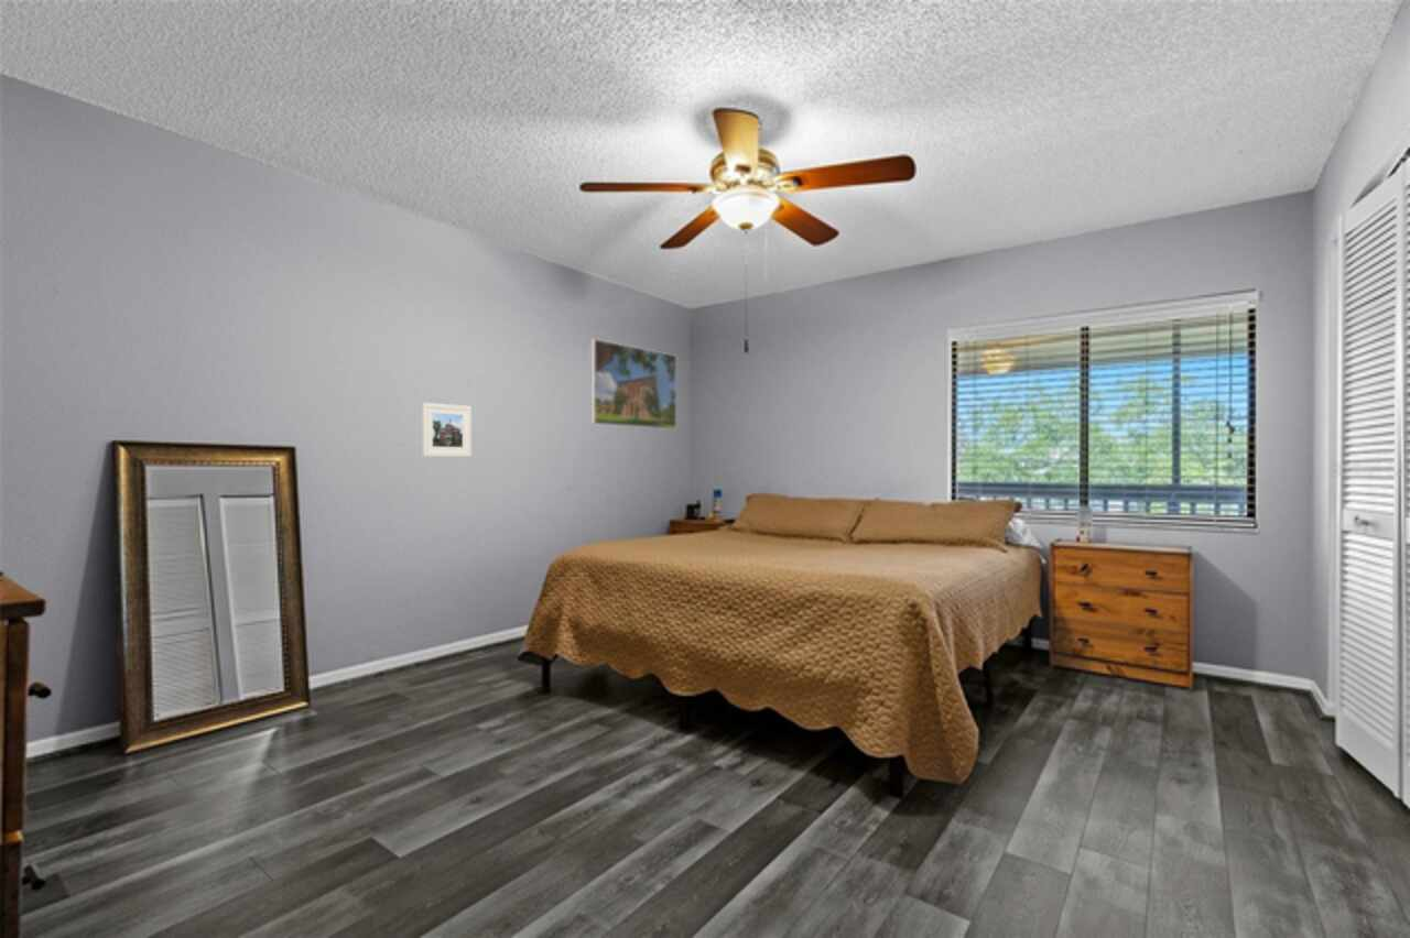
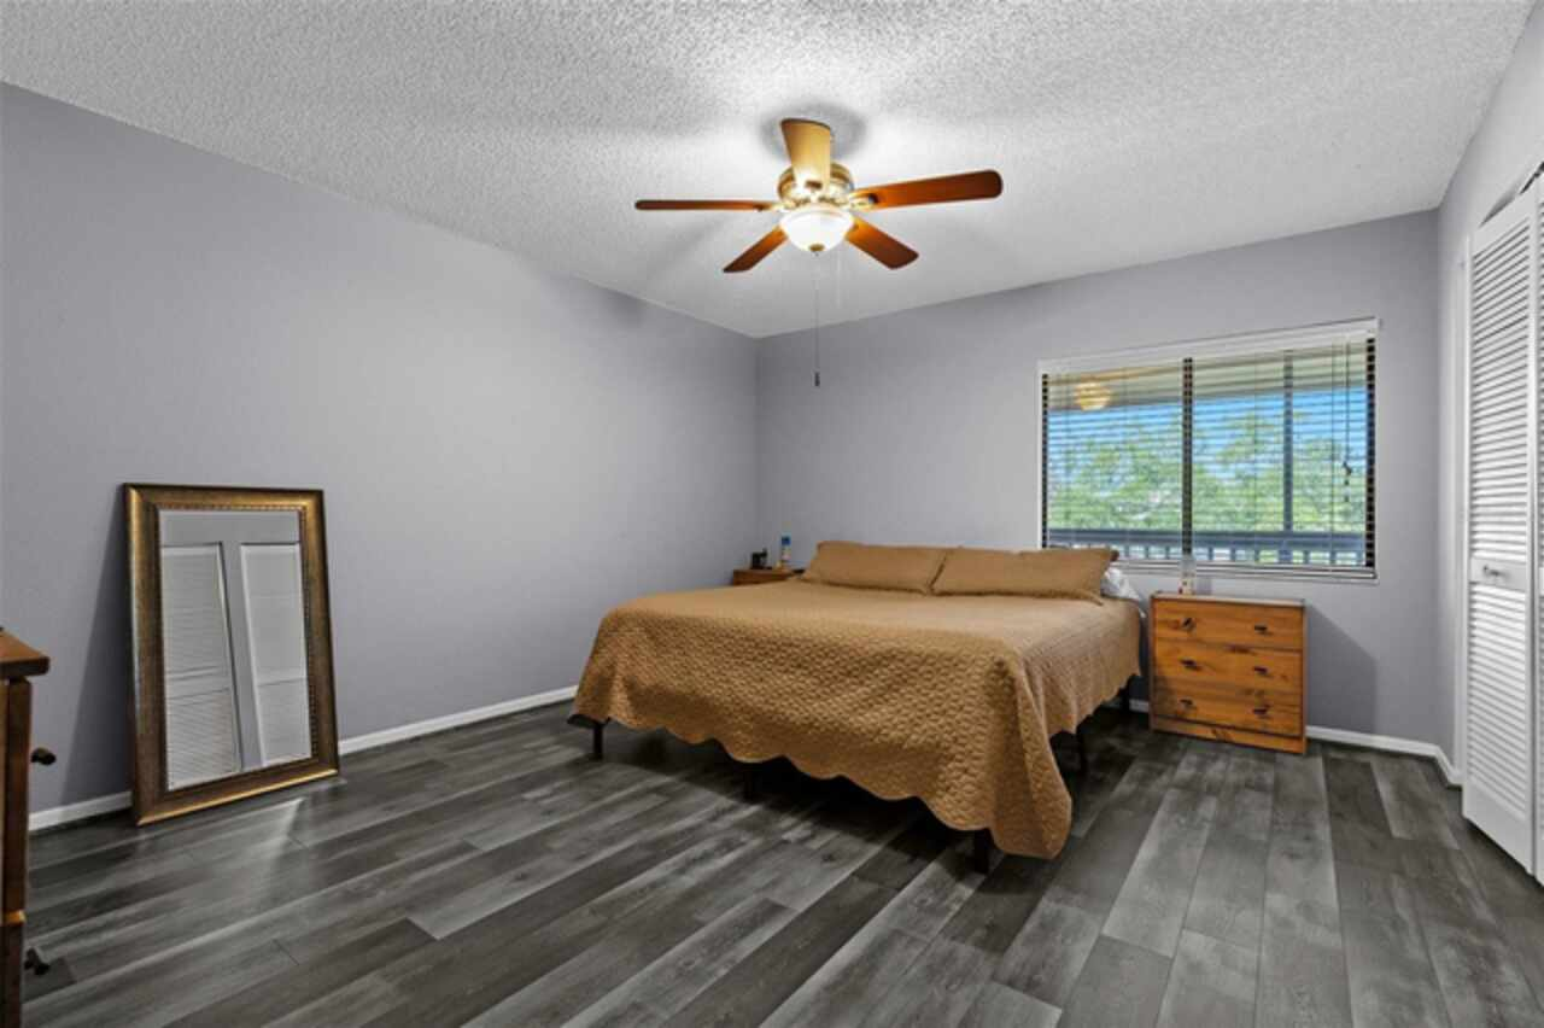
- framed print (636, 386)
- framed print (447, 430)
